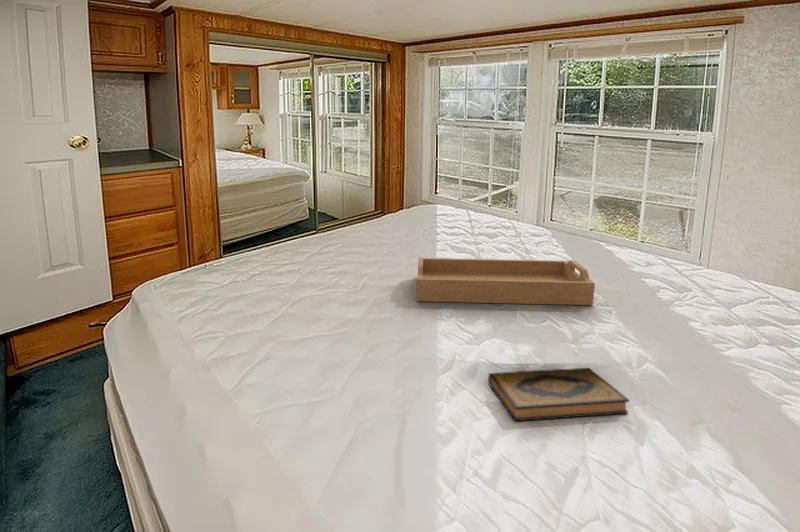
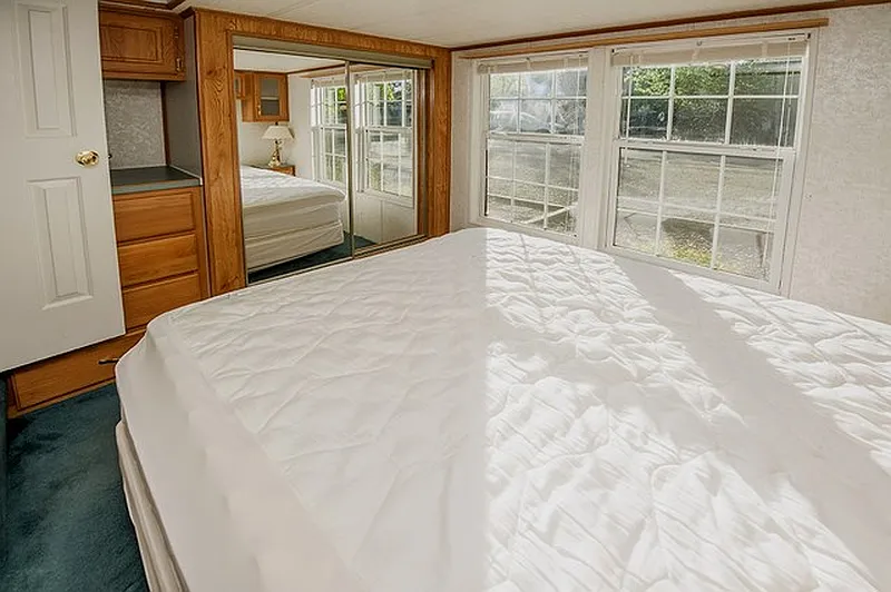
- hardback book (554, 391)
- serving tray (498, 276)
